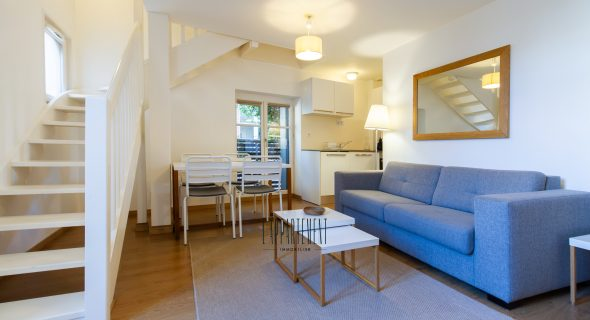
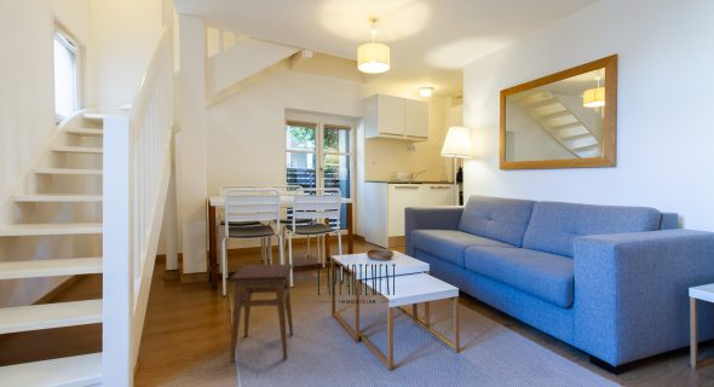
+ stool (264, 305)
